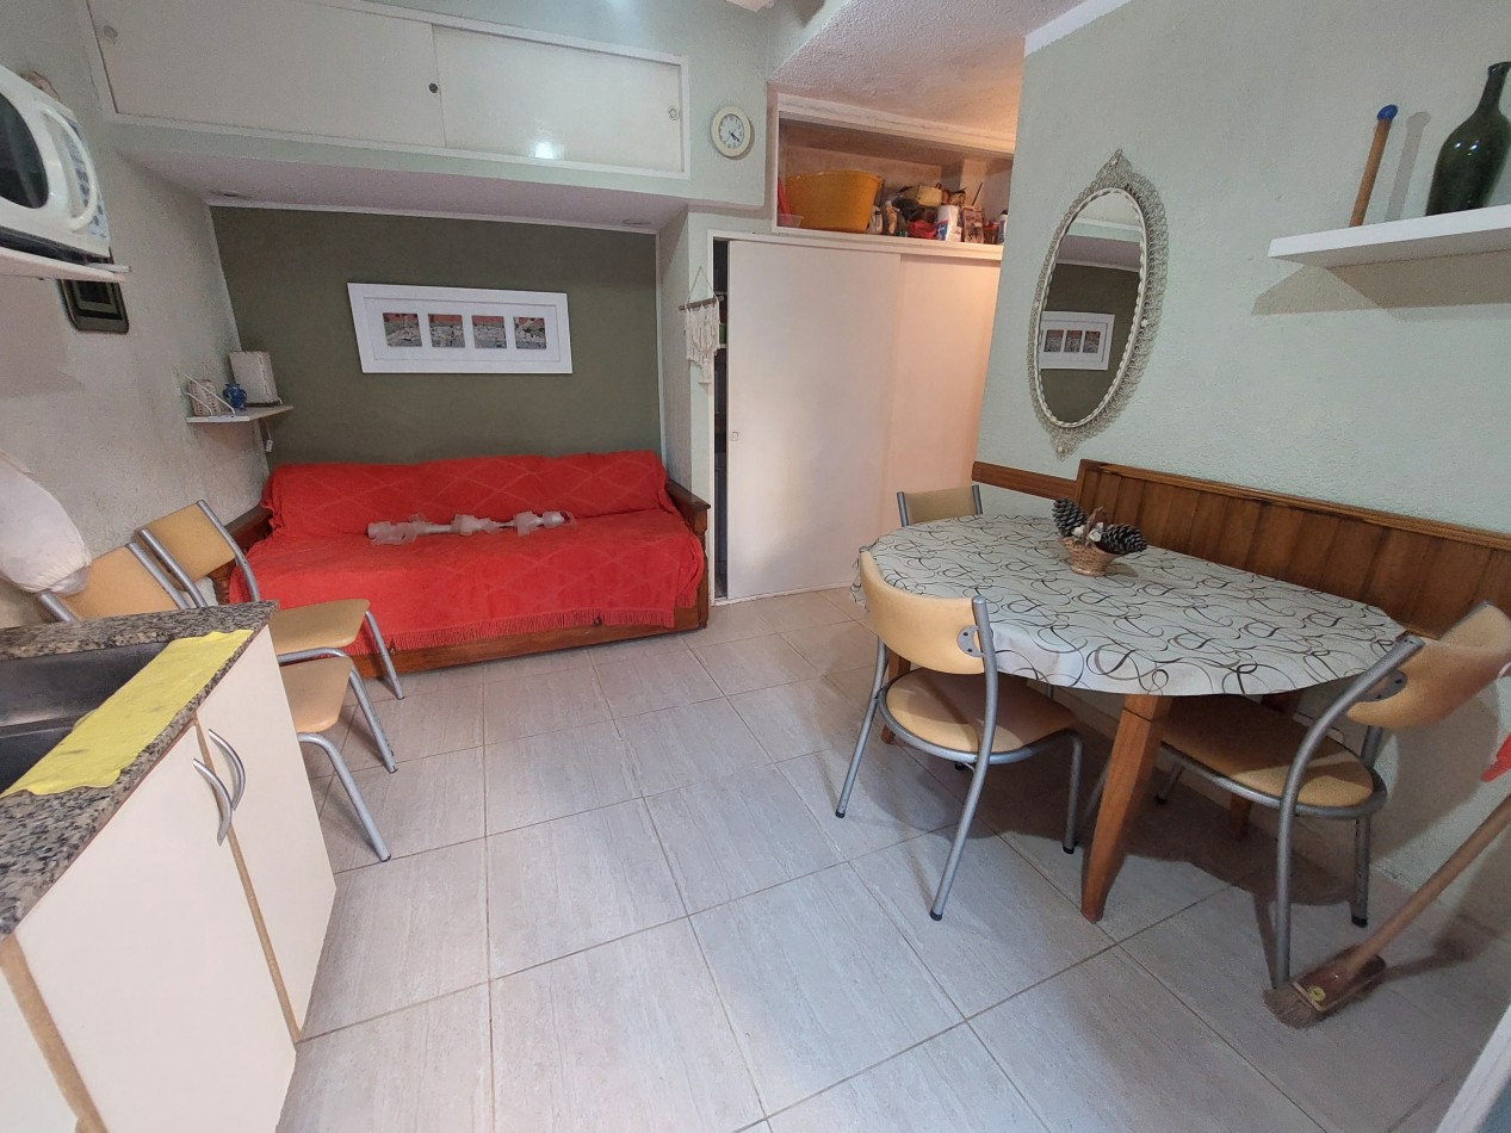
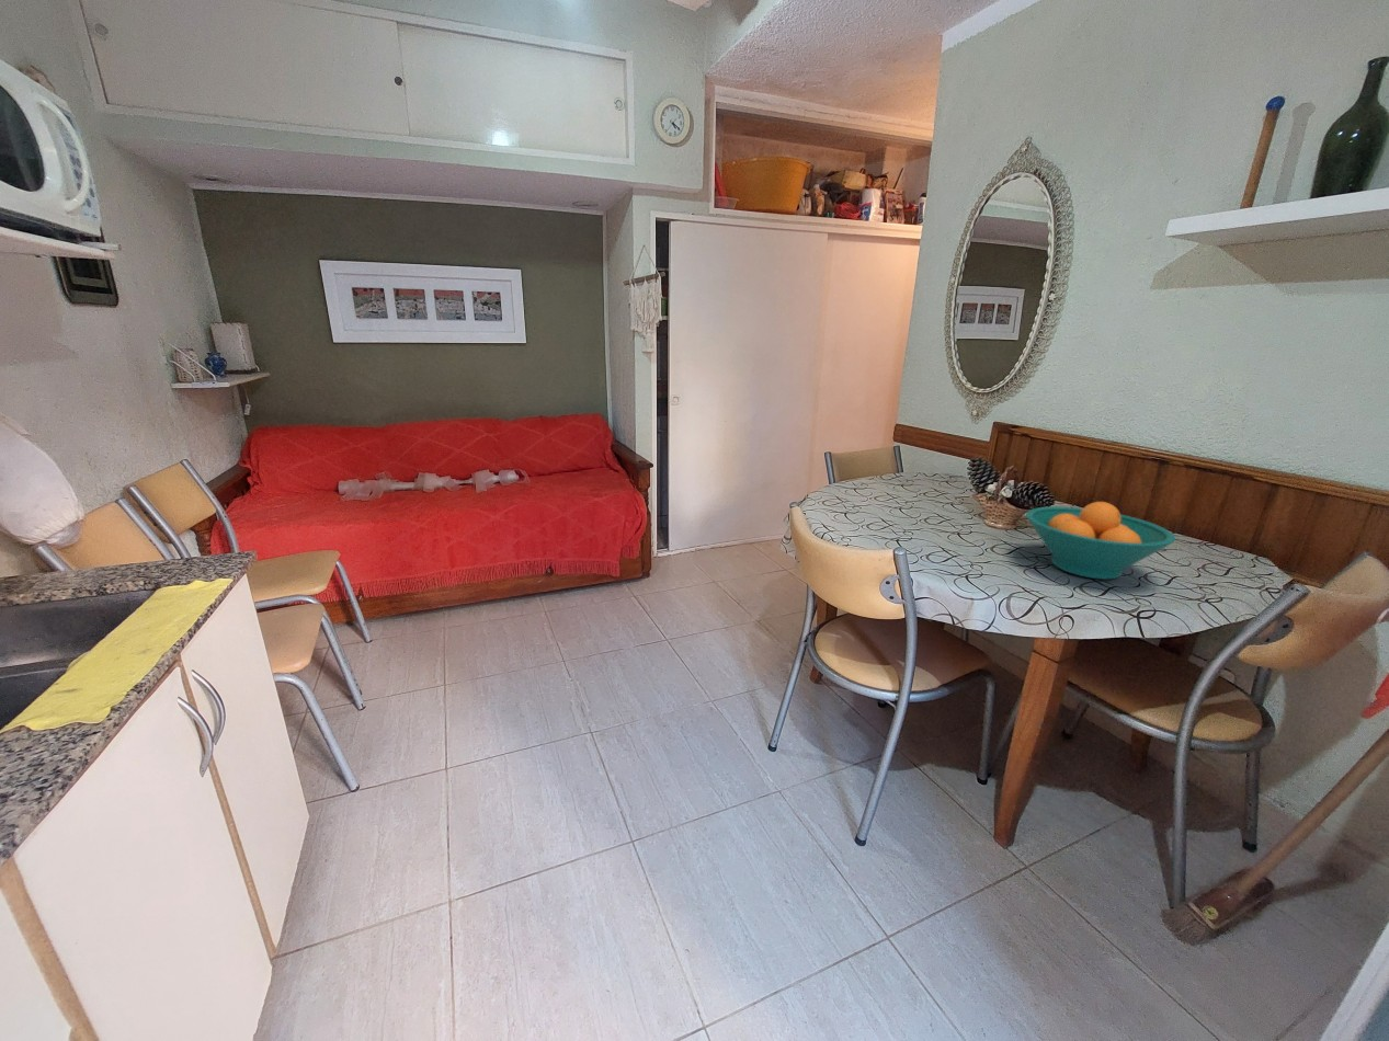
+ fruit bowl (1093, 536)
